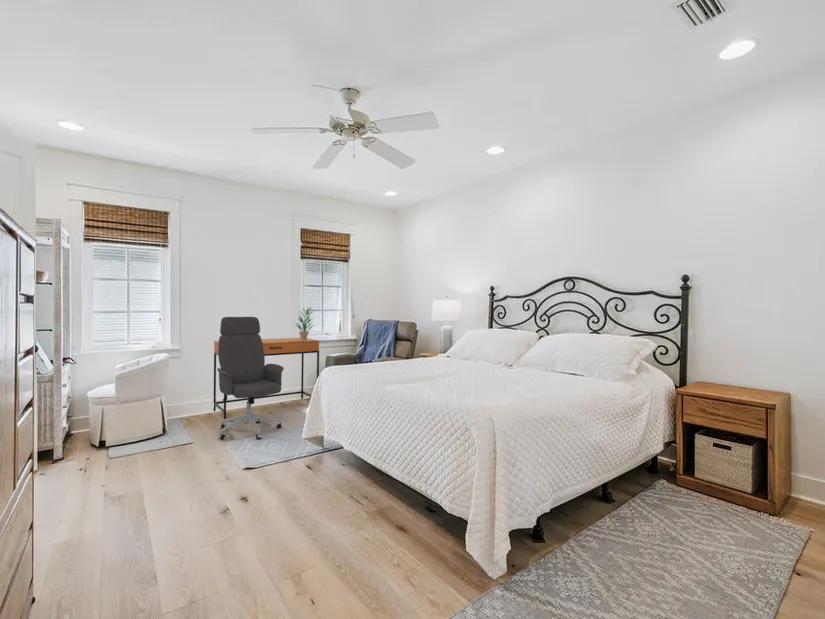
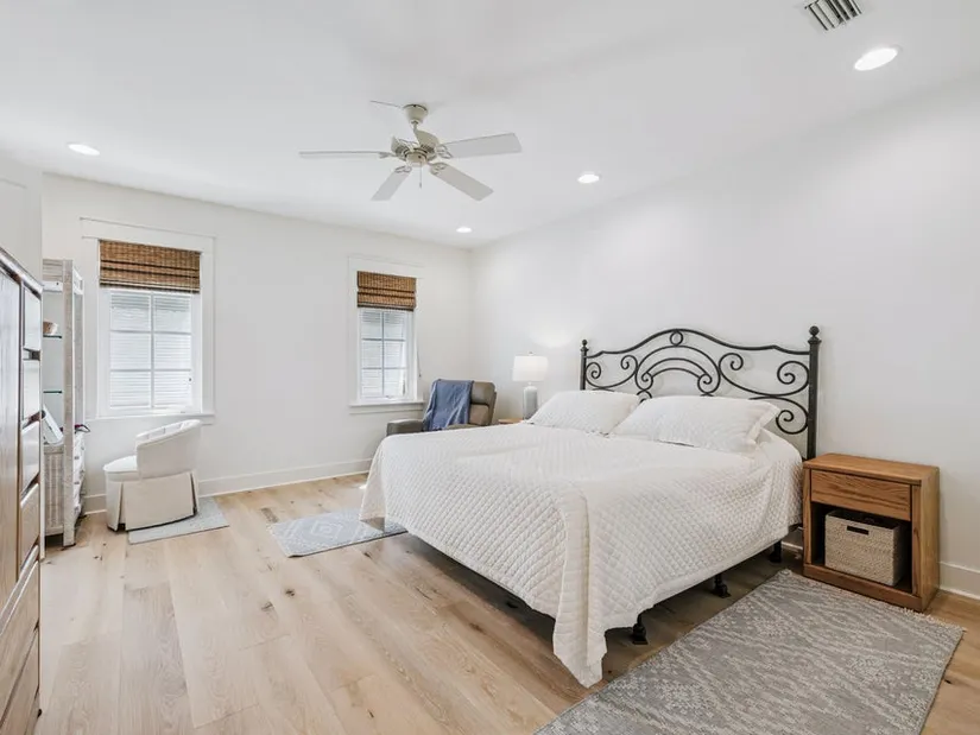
- desk (268, 355)
- potted plant (304, 322)
- office chair (248, 374)
